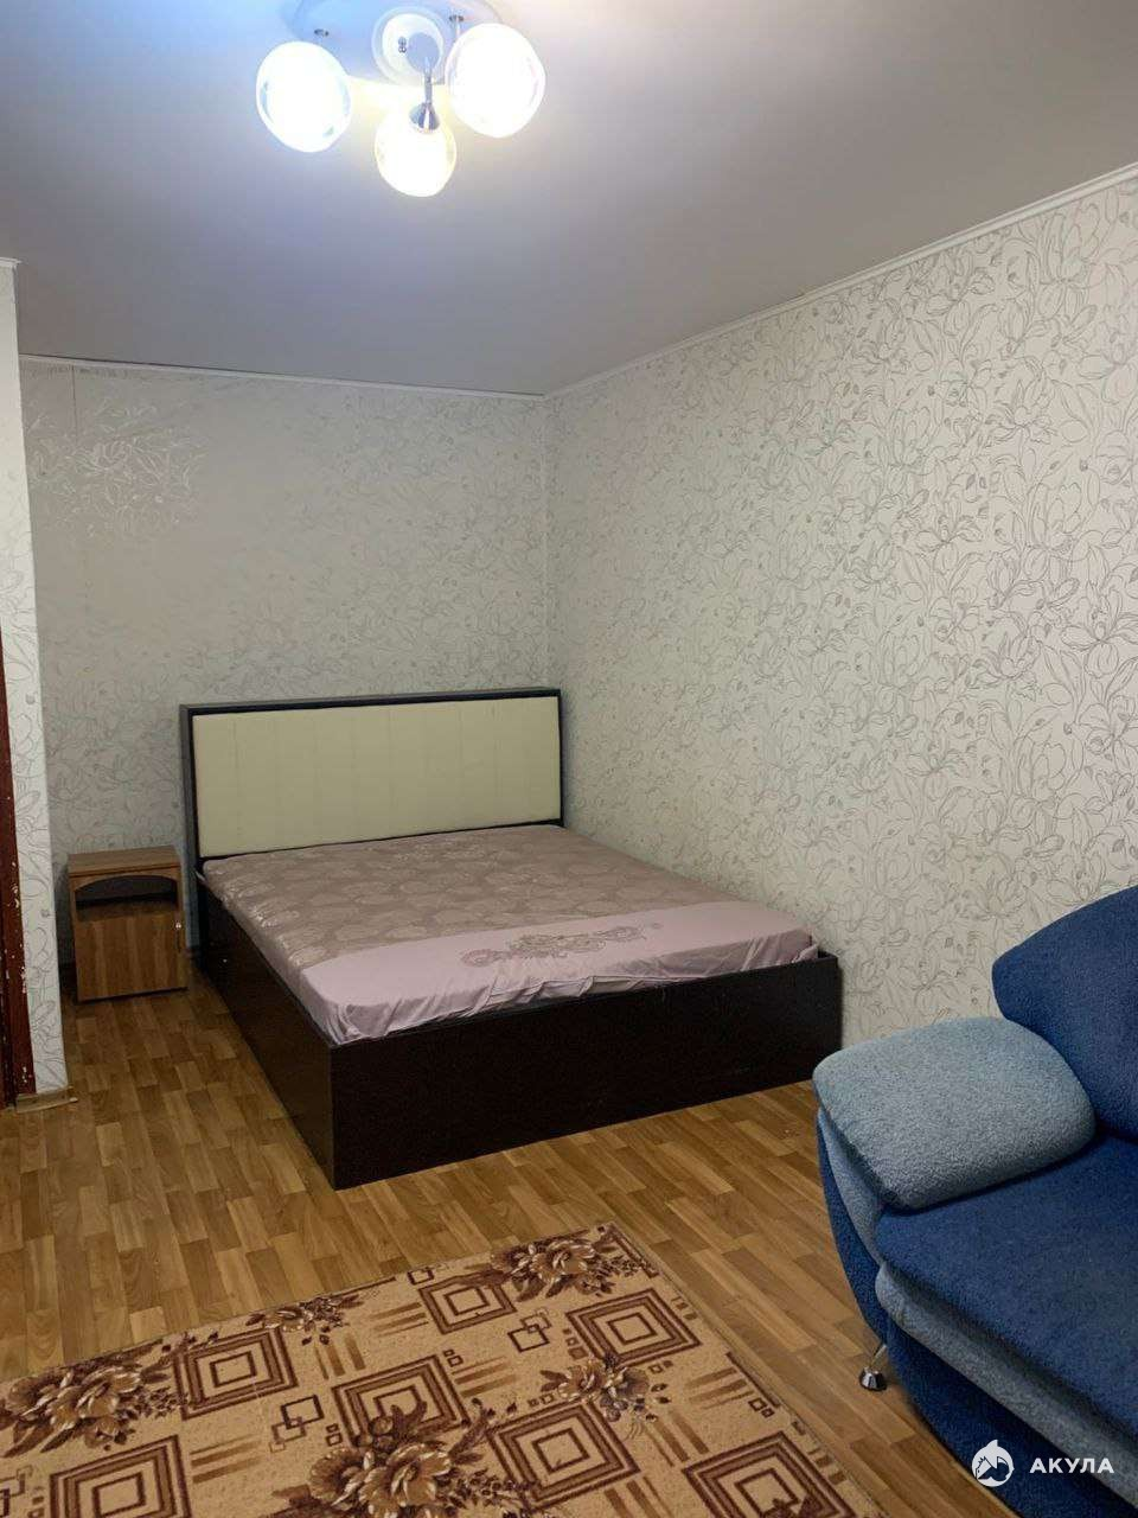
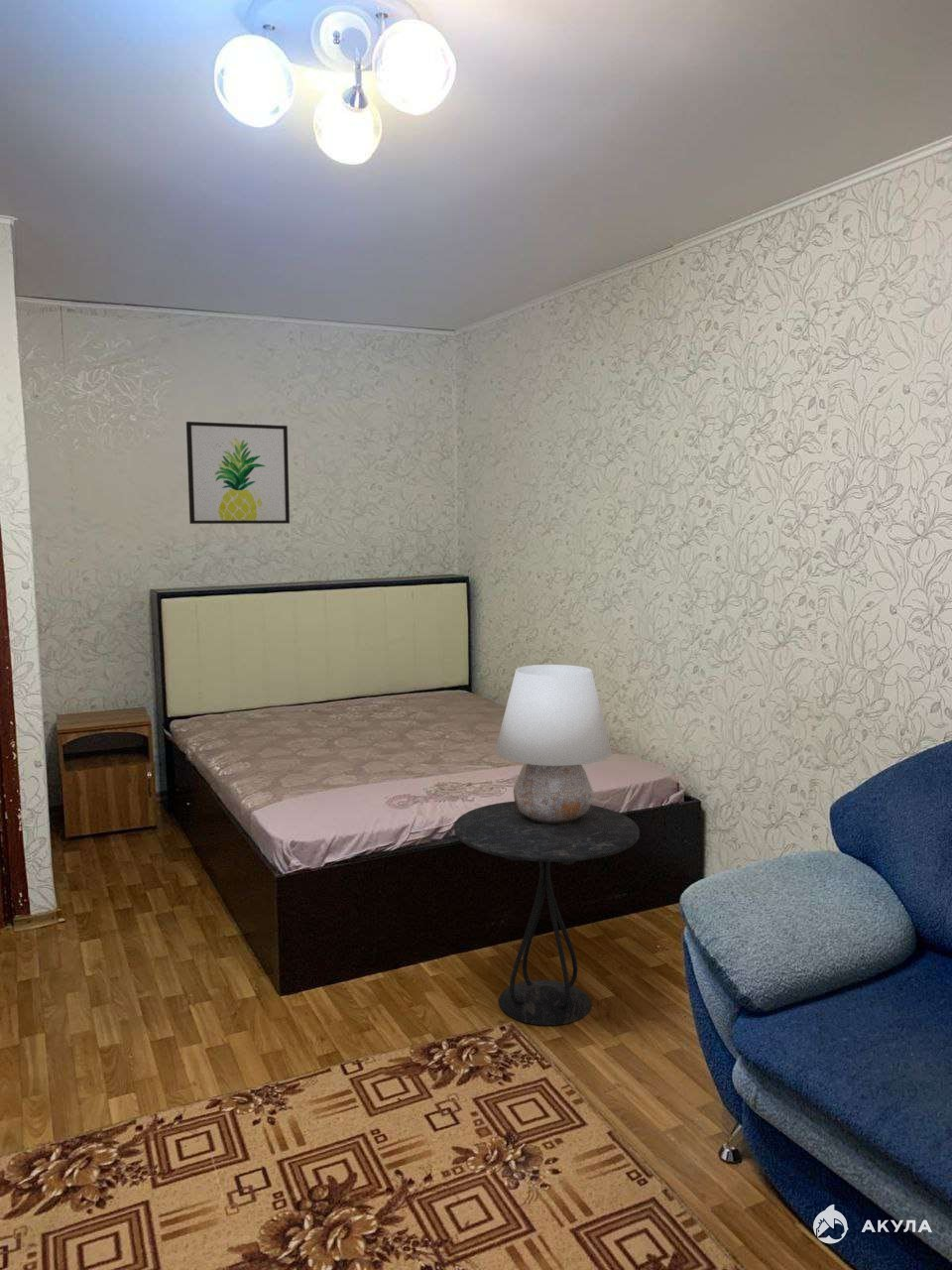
+ table lamp (552, 742)
+ side table (550, 915)
+ wall art (239, 473)
